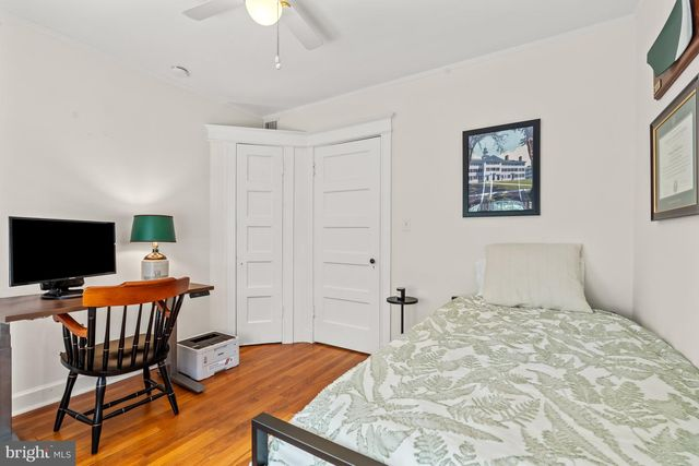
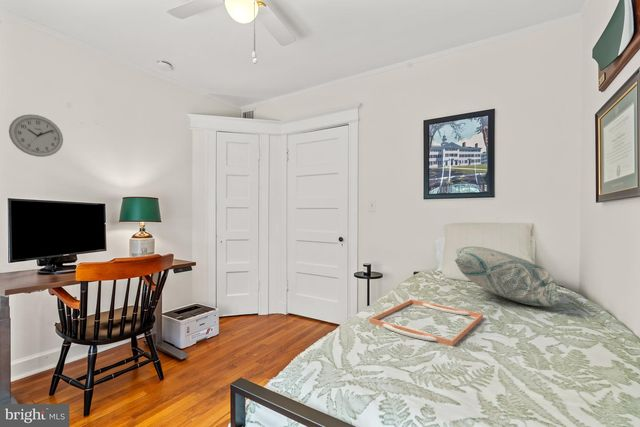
+ serving tray (428, 307)
+ wall clock (37, 135)
+ decorative pillow (497, 273)
